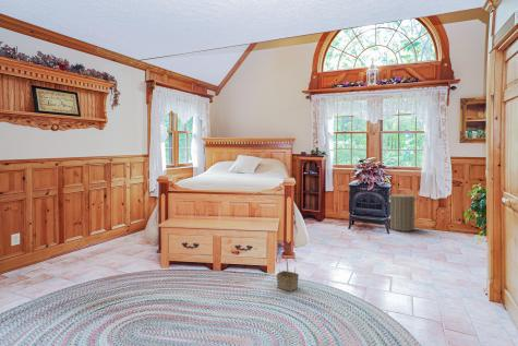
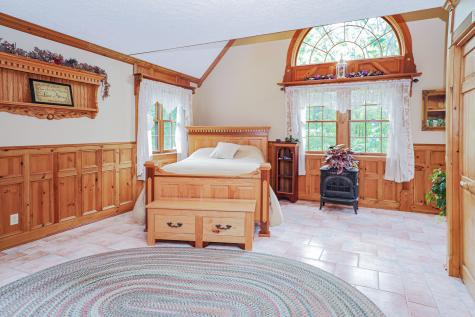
- basket (287, 271)
- laundry hamper (401, 208)
